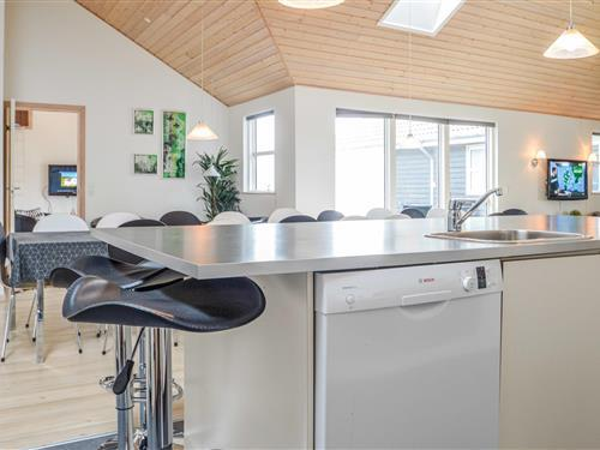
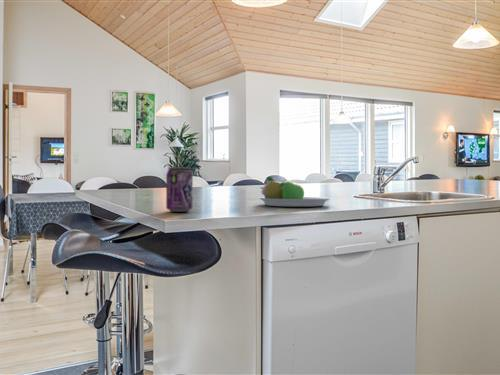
+ beverage can (179, 189)
+ fruit bowl (292, 190)
